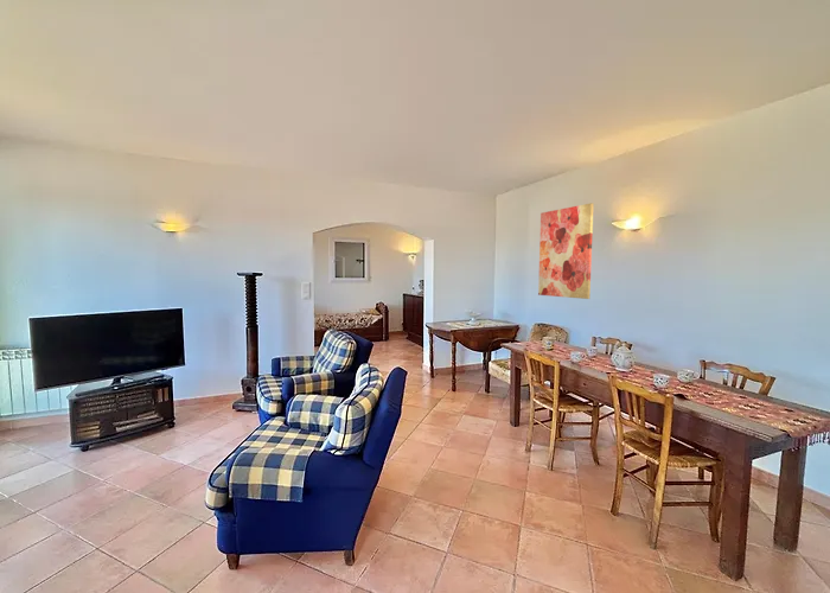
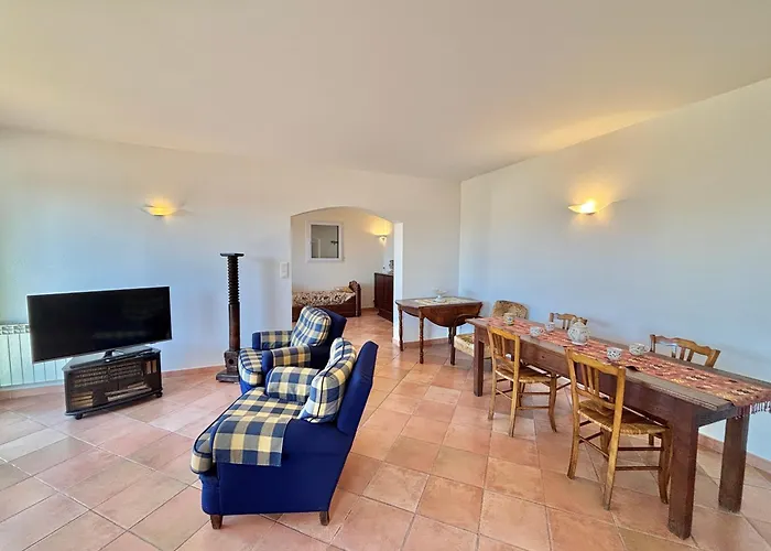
- wall art (563, 253)
